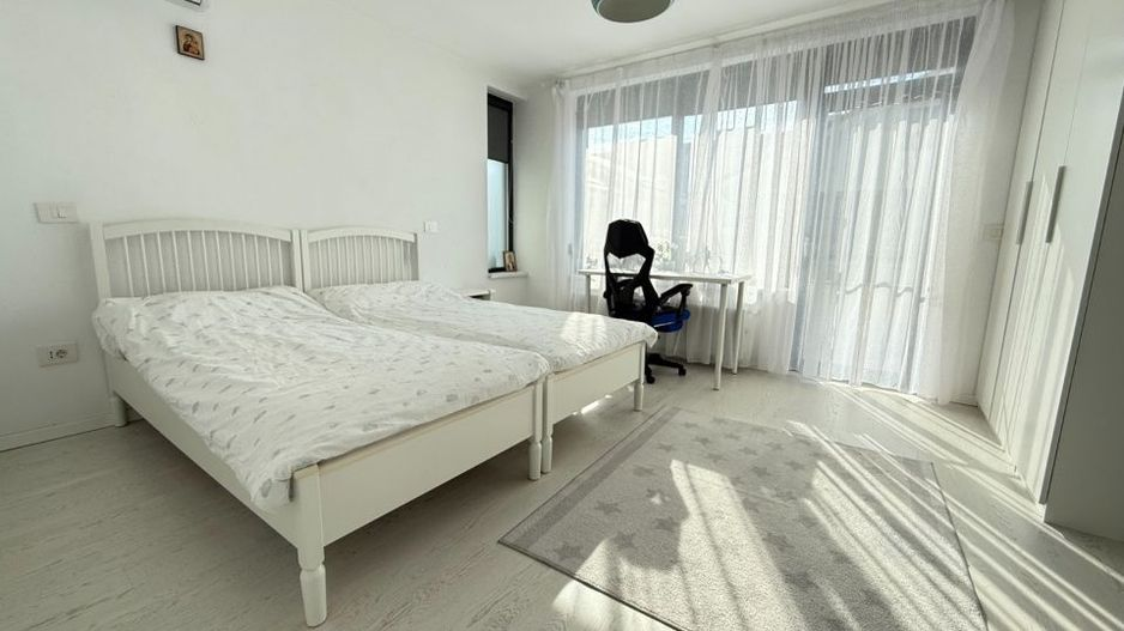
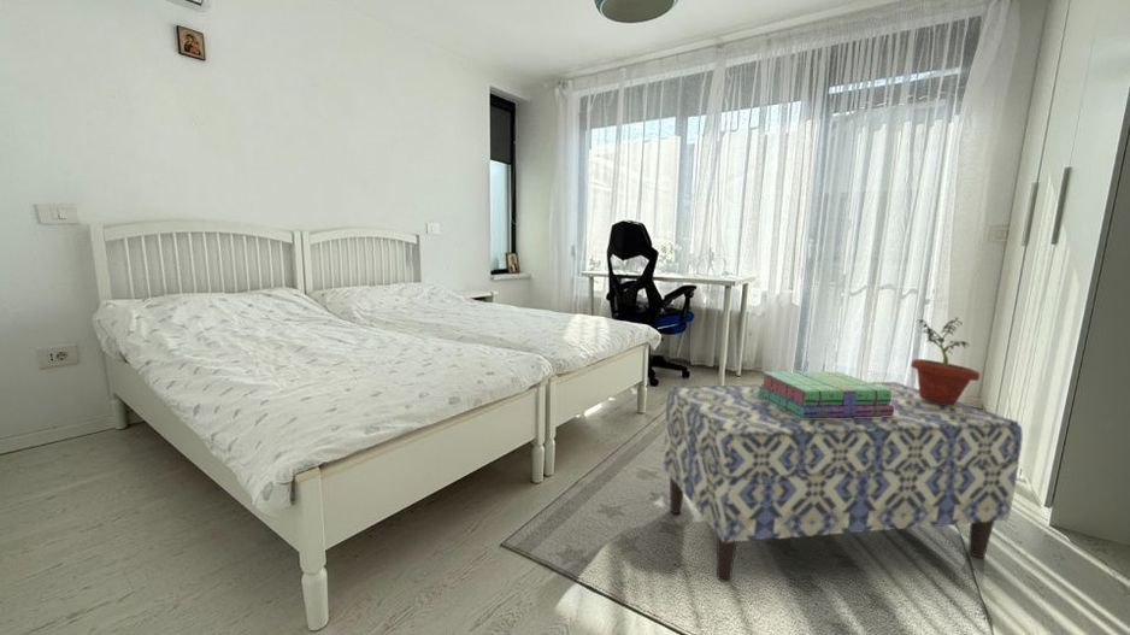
+ stack of books (822, 392)
+ potted plant (938, 361)
+ bench (823, 468)
